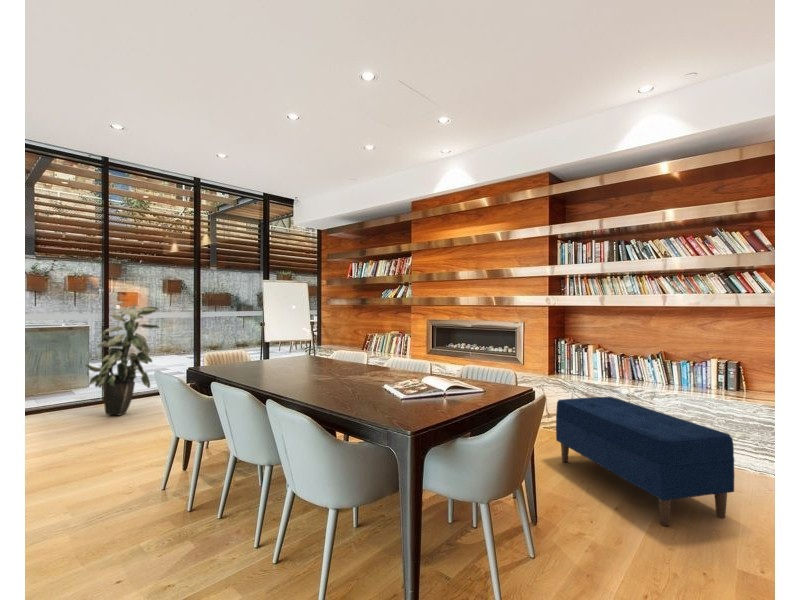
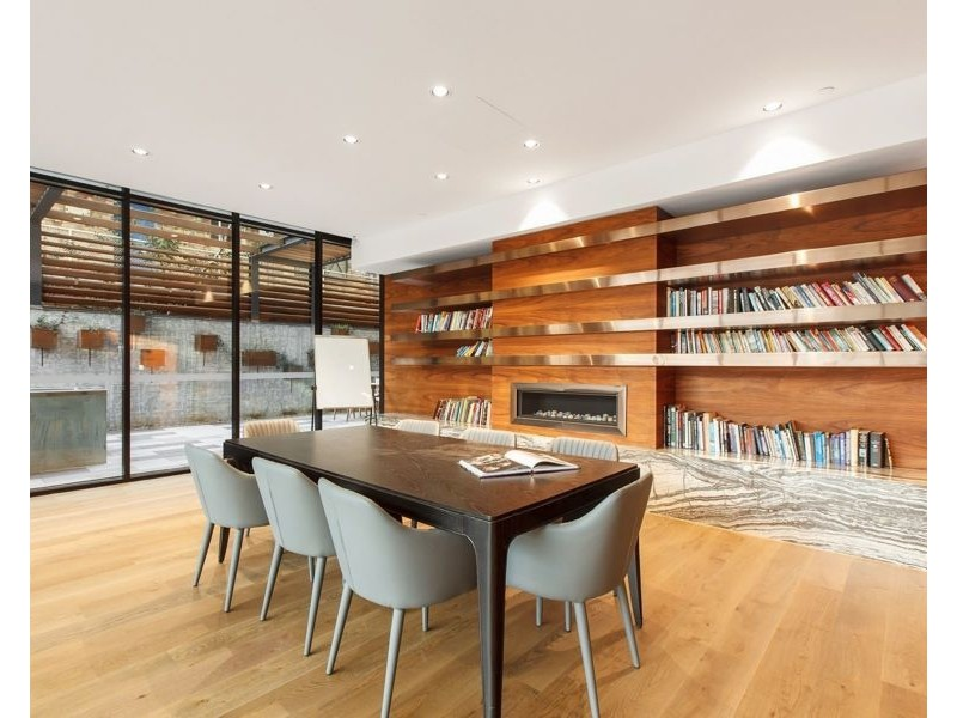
- indoor plant (124, 357)
- bench (631, 449)
